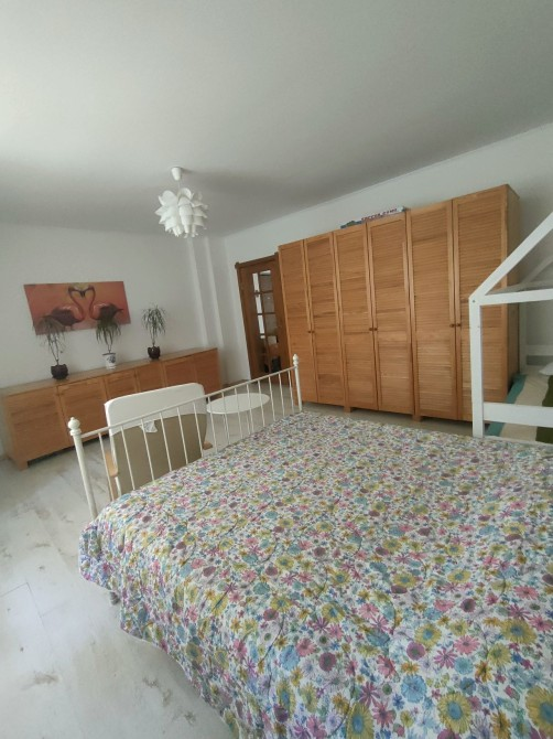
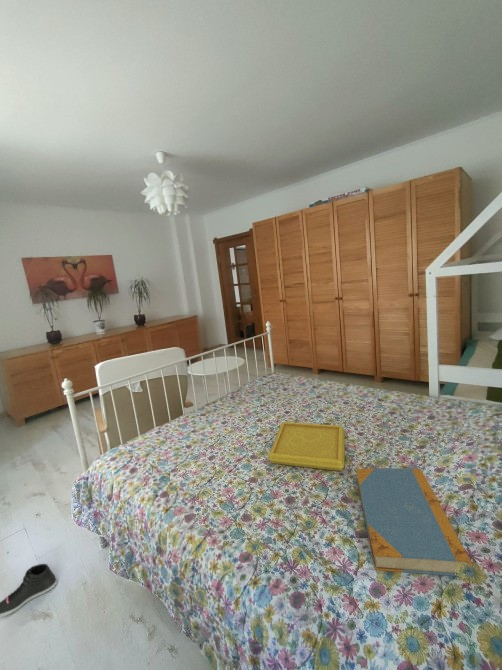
+ sneaker (21, 587)
+ serving tray (308, 443)
+ book (402, 511)
